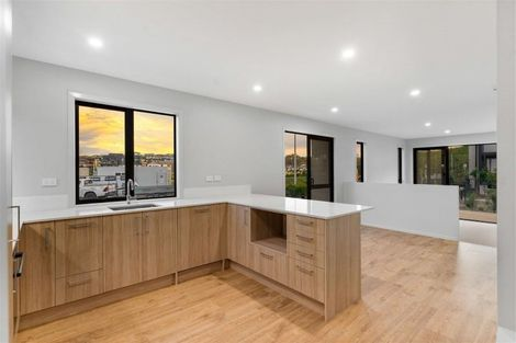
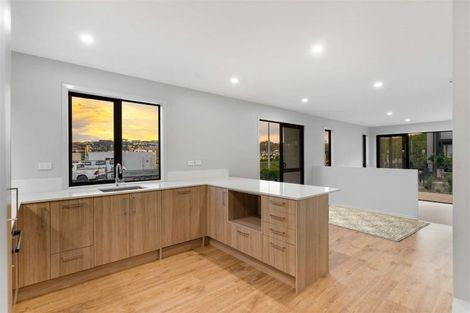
+ rug (353, 217)
